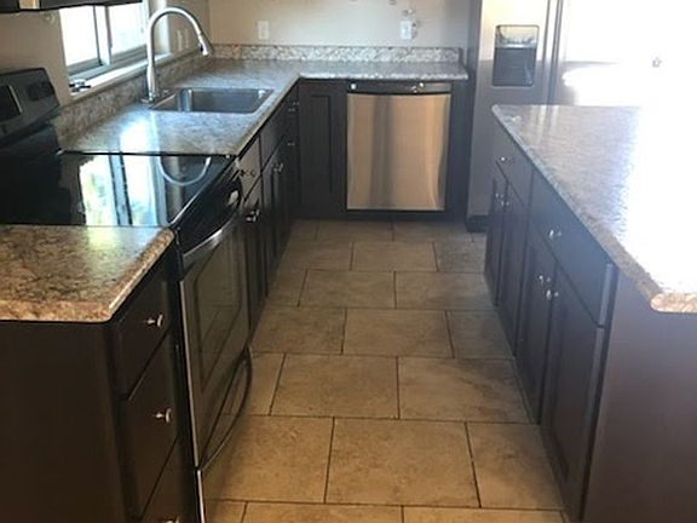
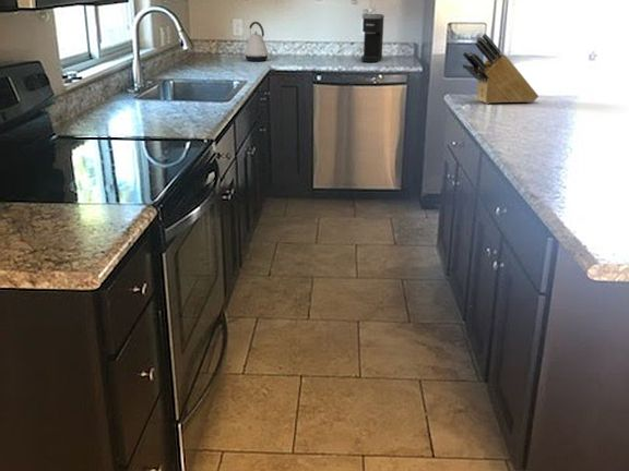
+ knife block (500, 68)
+ coffee maker (372, 37)
+ kettle (256, 40)
